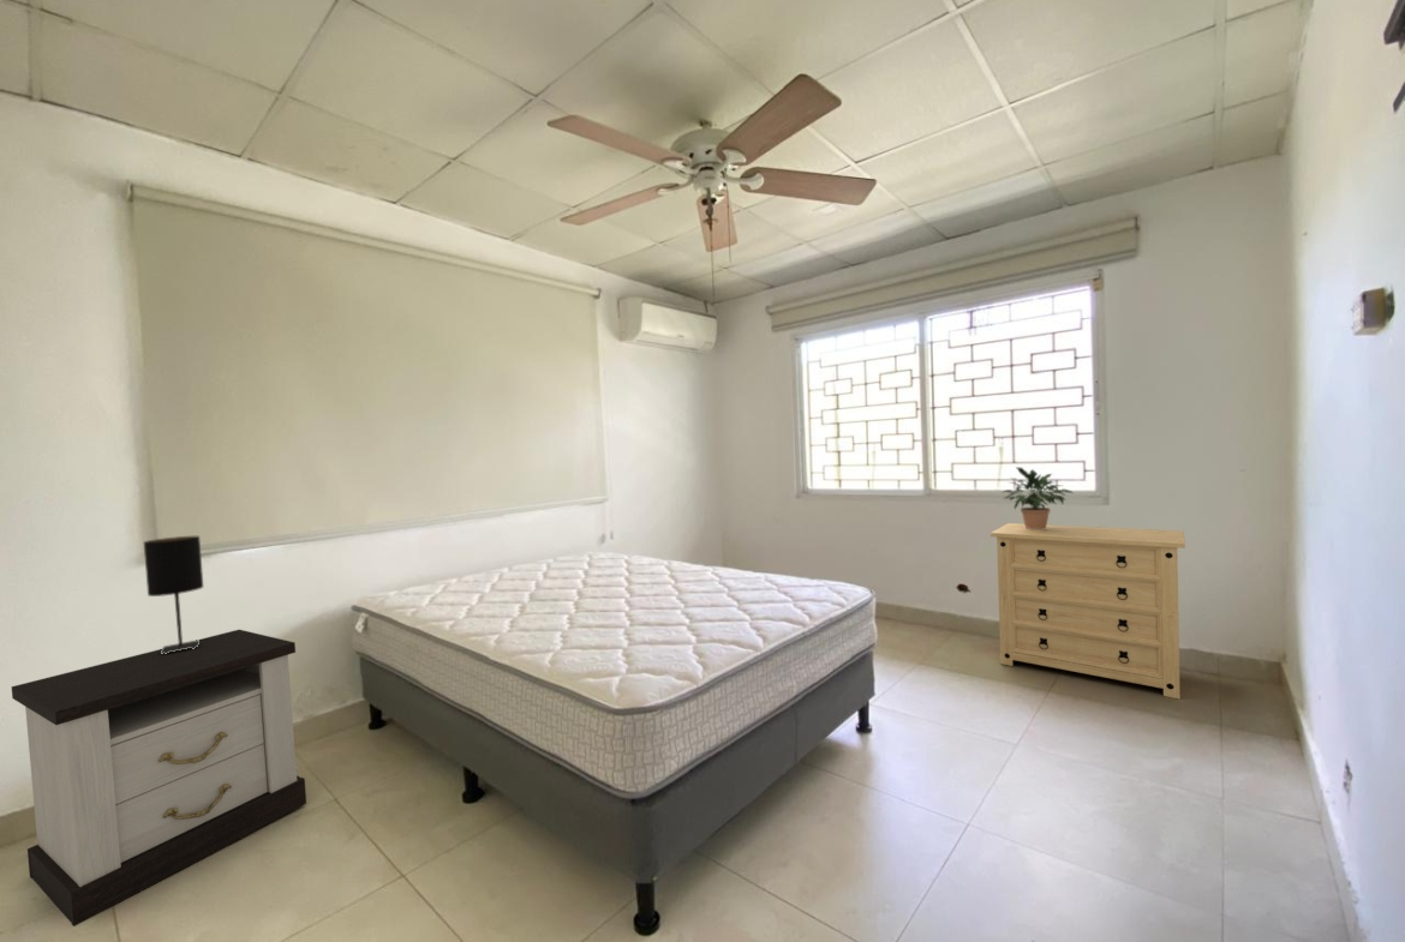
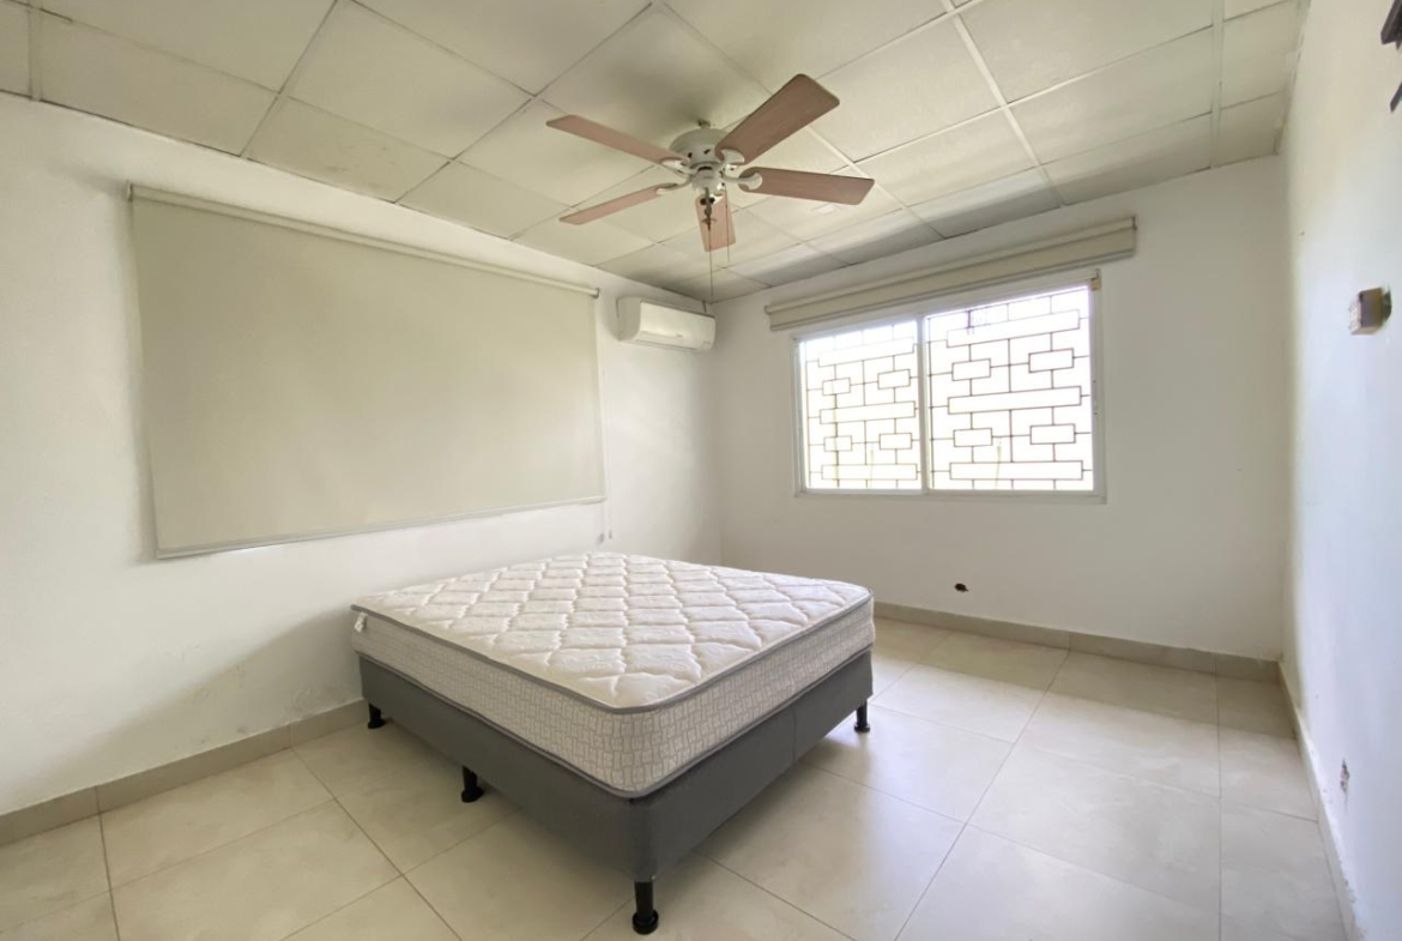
- table lamp (177, 593)
- dresser (1084, 600)
- nightstand (172, 750)
- potted plant (1039, 497)
